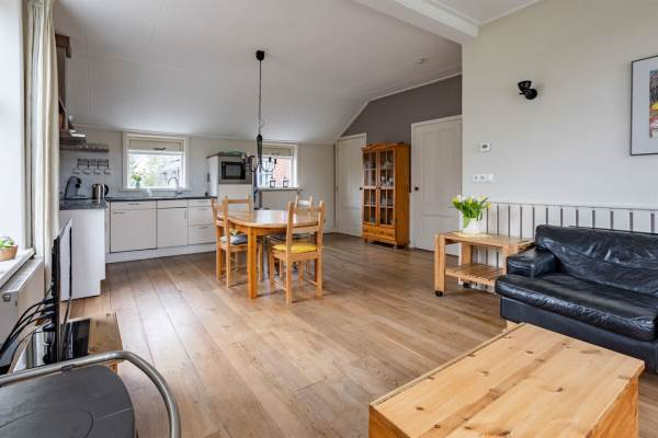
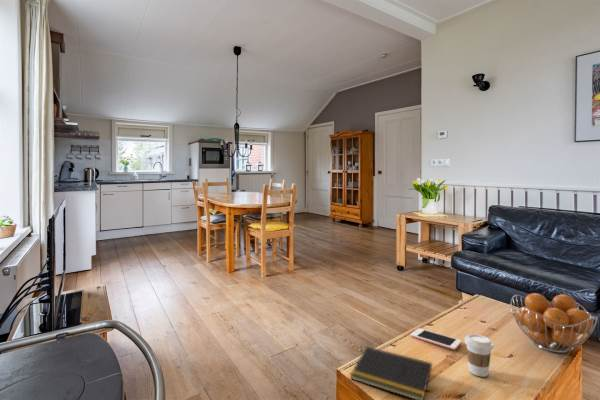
+ fruit basket (550, 320)
+ notepad (391, 370)
+ coffee cup (478, 355)
+ cell phone (435, 338)
